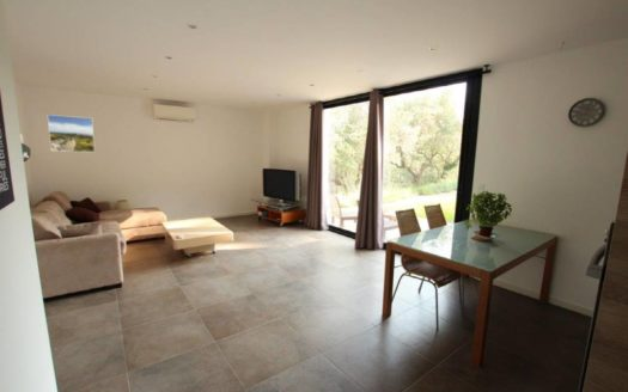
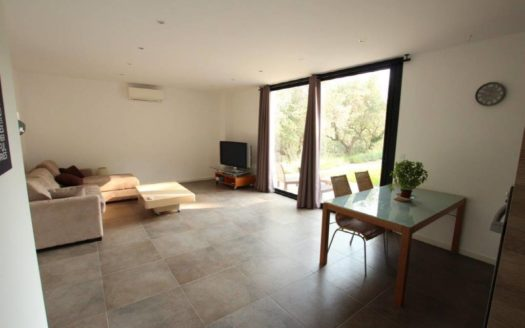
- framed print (72, 134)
